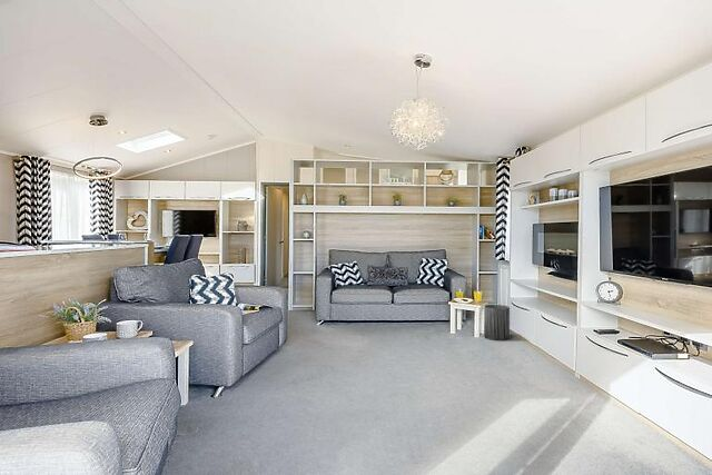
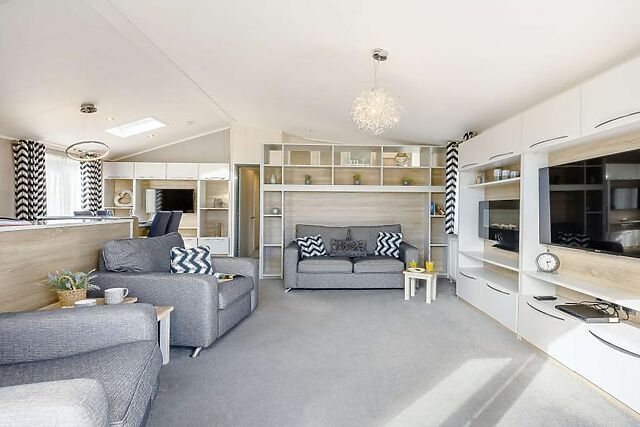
- trash can (496, 321)
